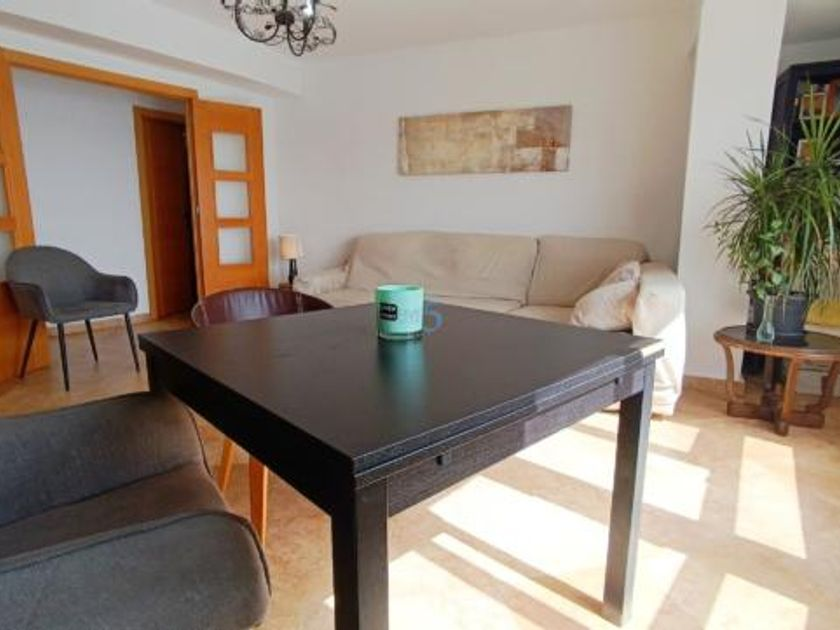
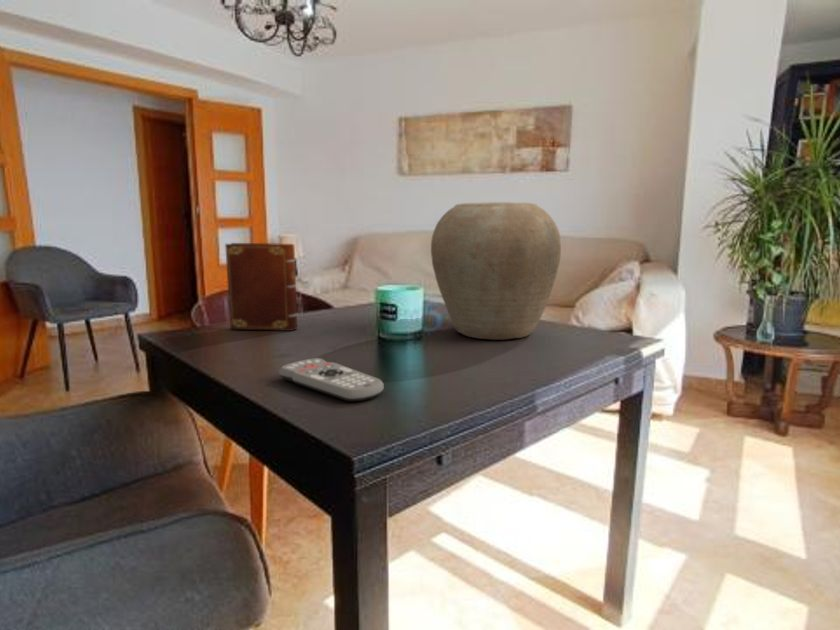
+ vase (493, 268)
+ book (263, 286)
+ remote control (332, 379)
